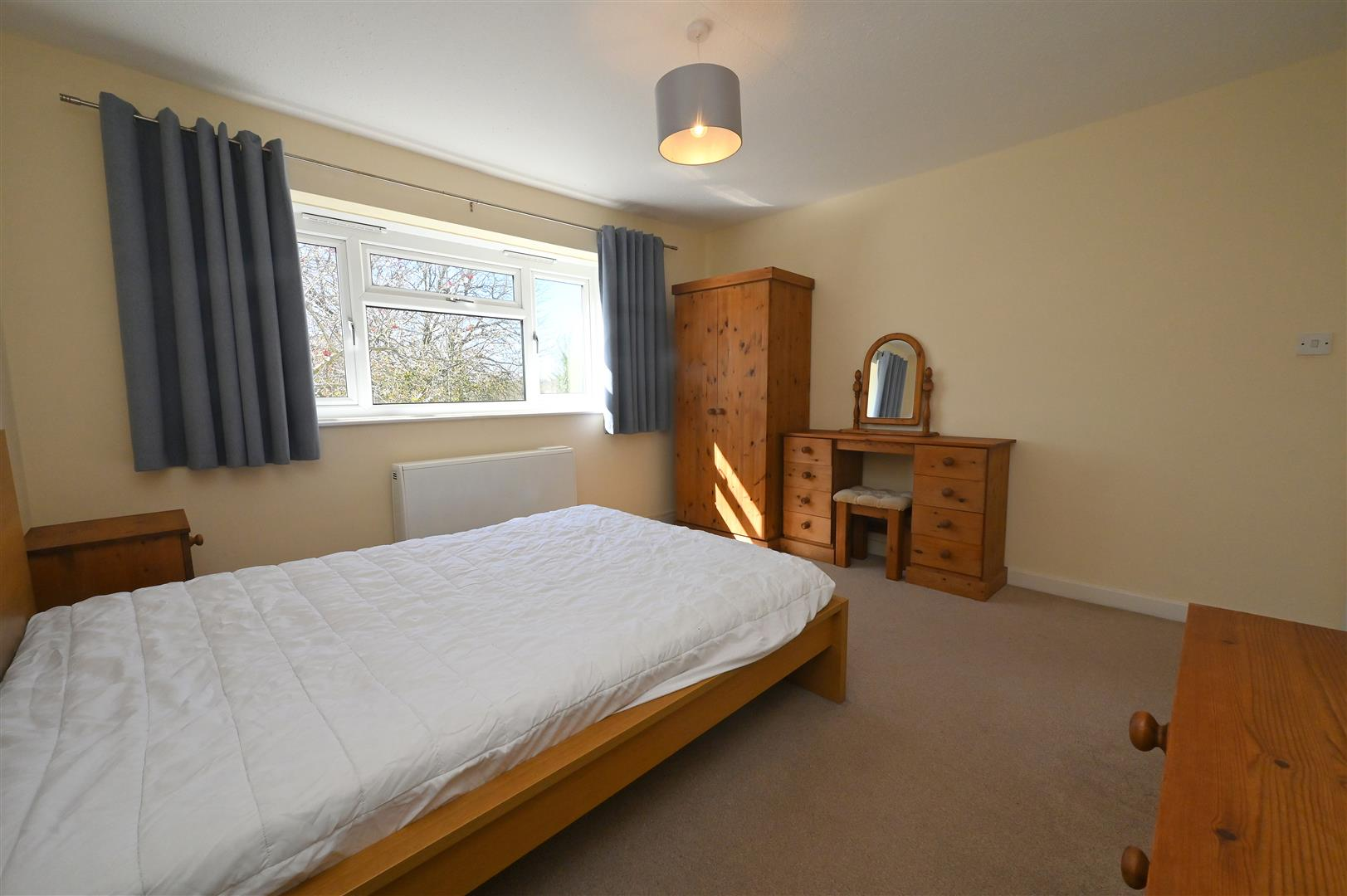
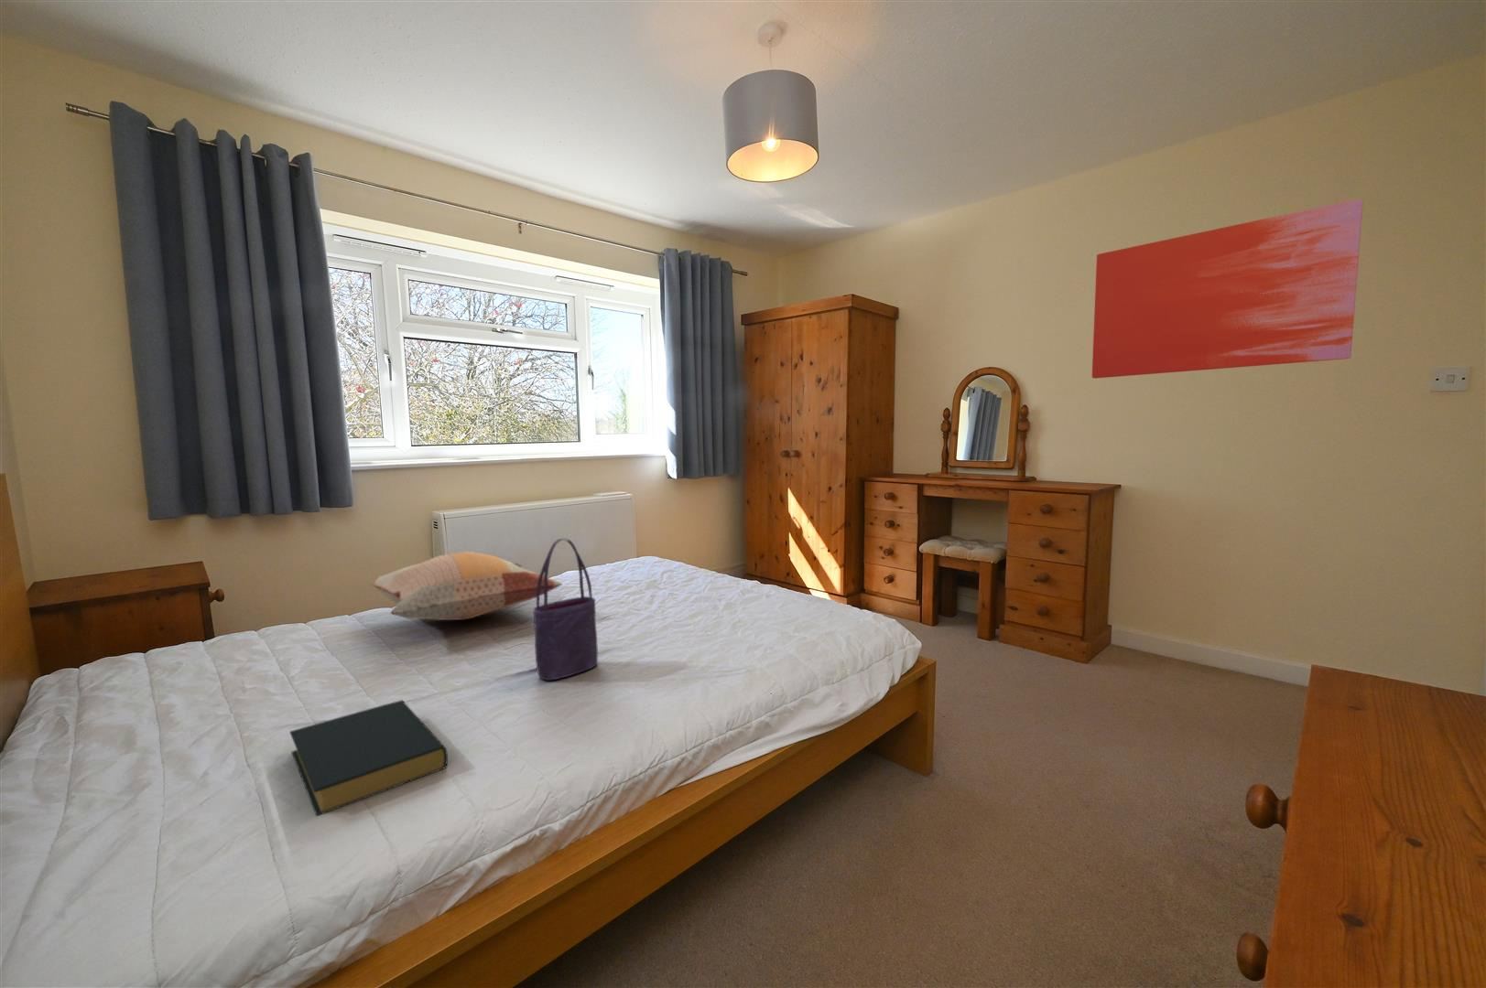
+ decorative pillow (464, 583)
+ hardback book (366, 749)
+ tote bag (565, 605)
+ wall art (1209, 300)
